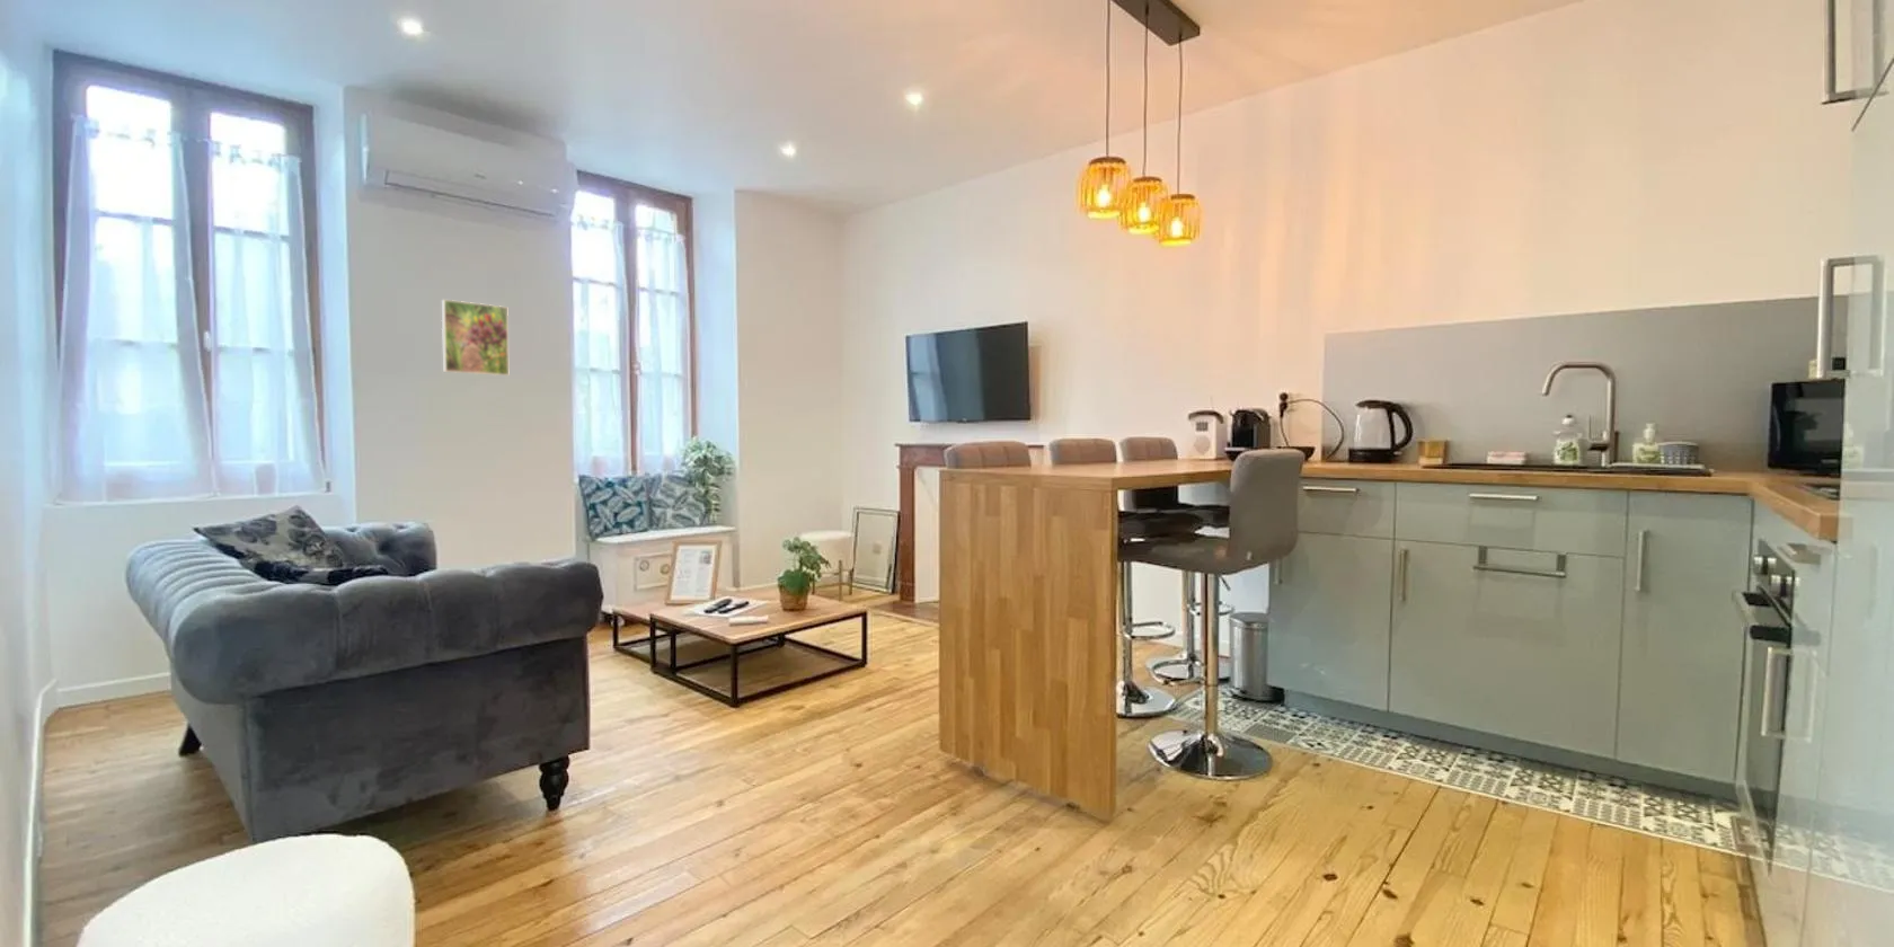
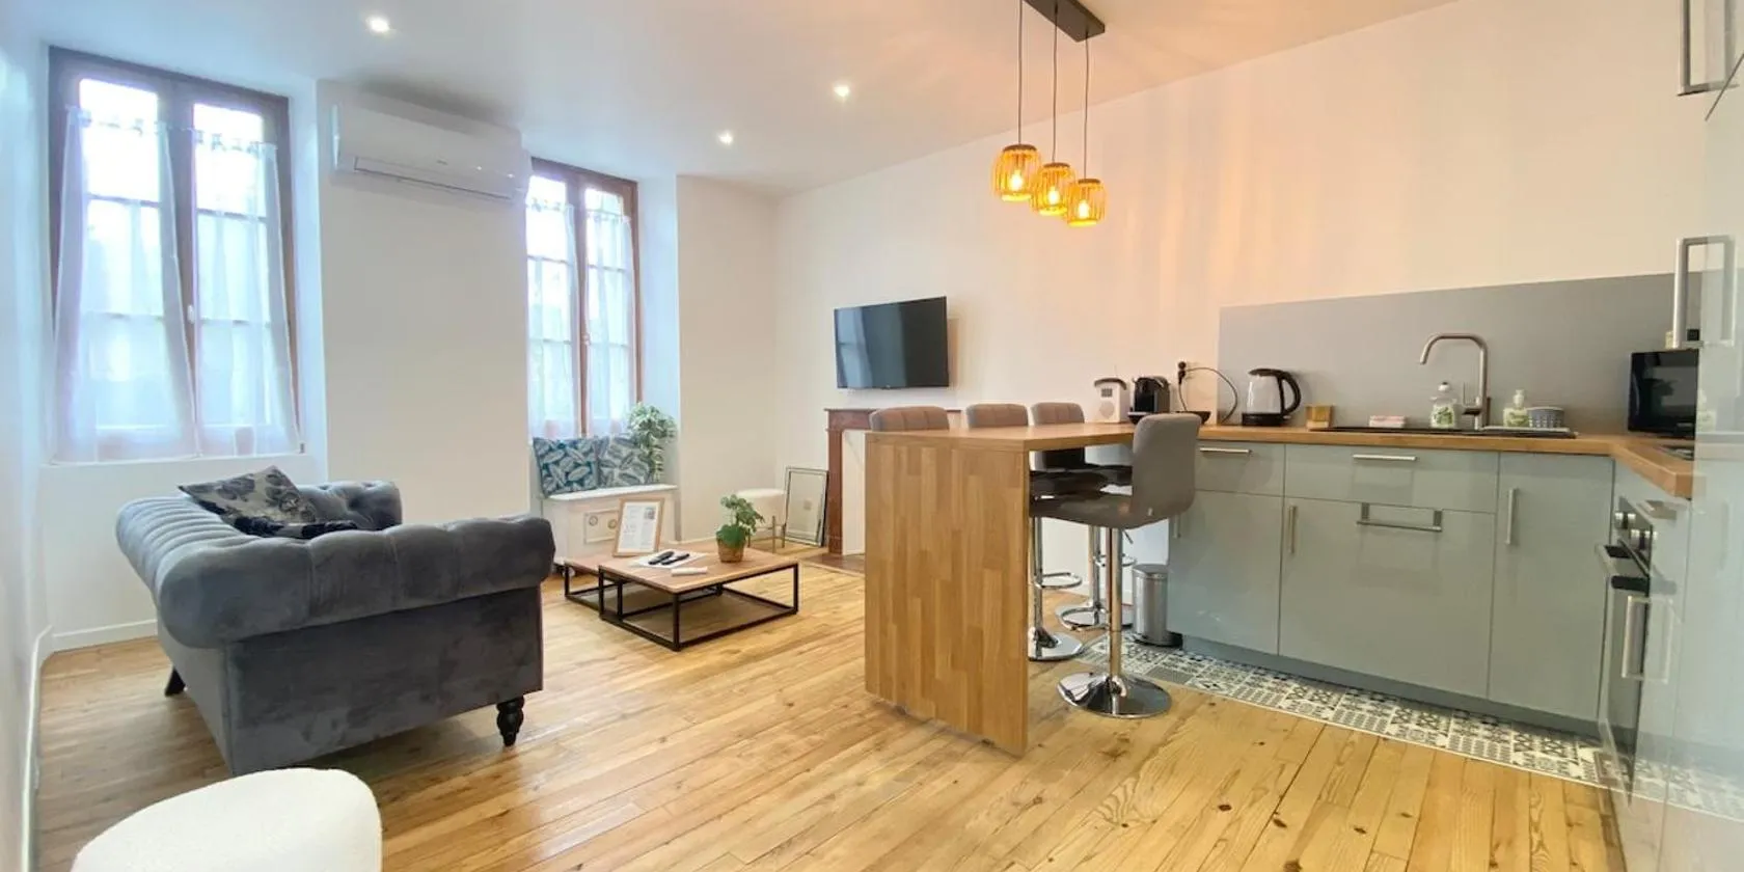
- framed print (476, 338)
